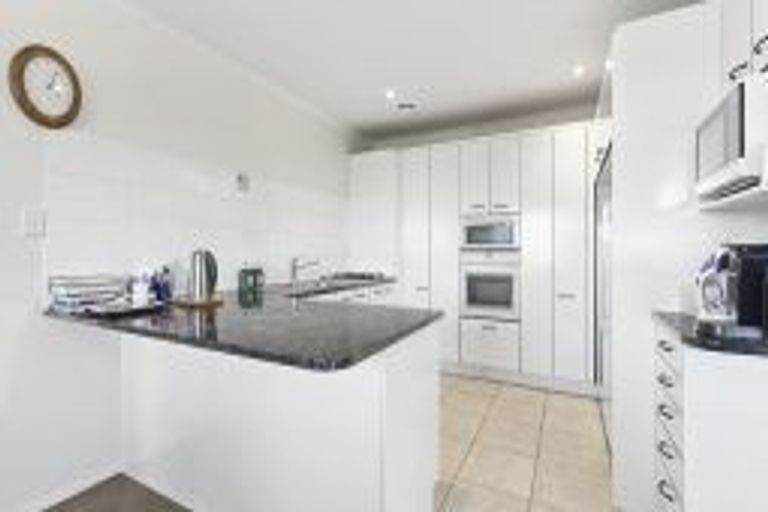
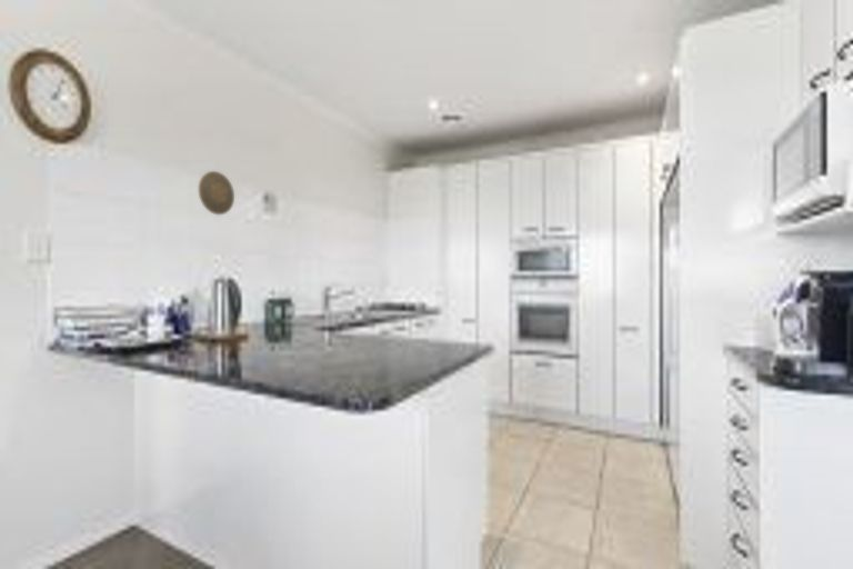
+ decorative plate (218, 192)
